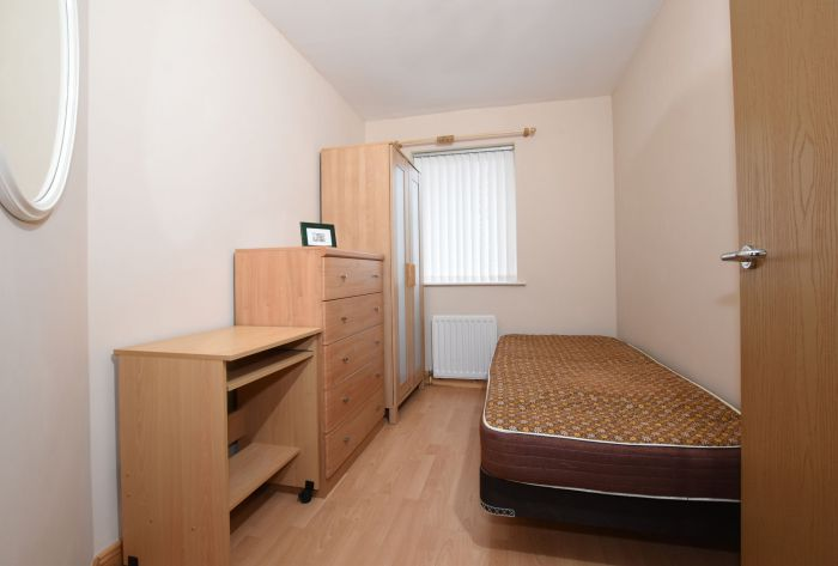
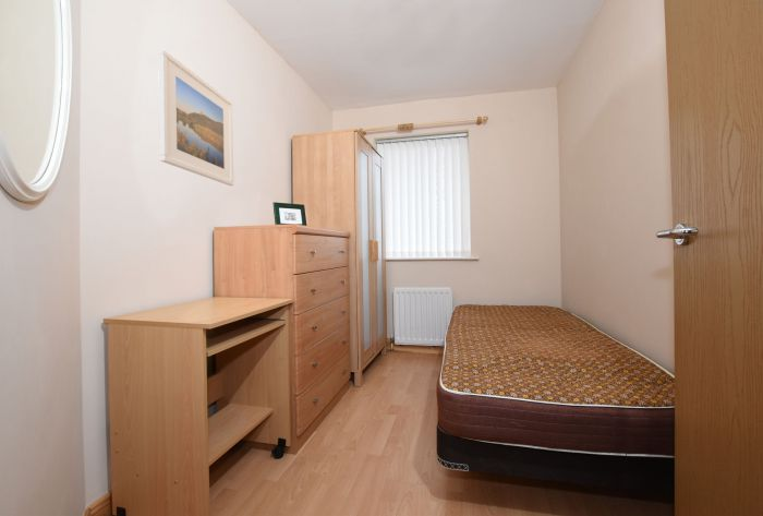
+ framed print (201, 127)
